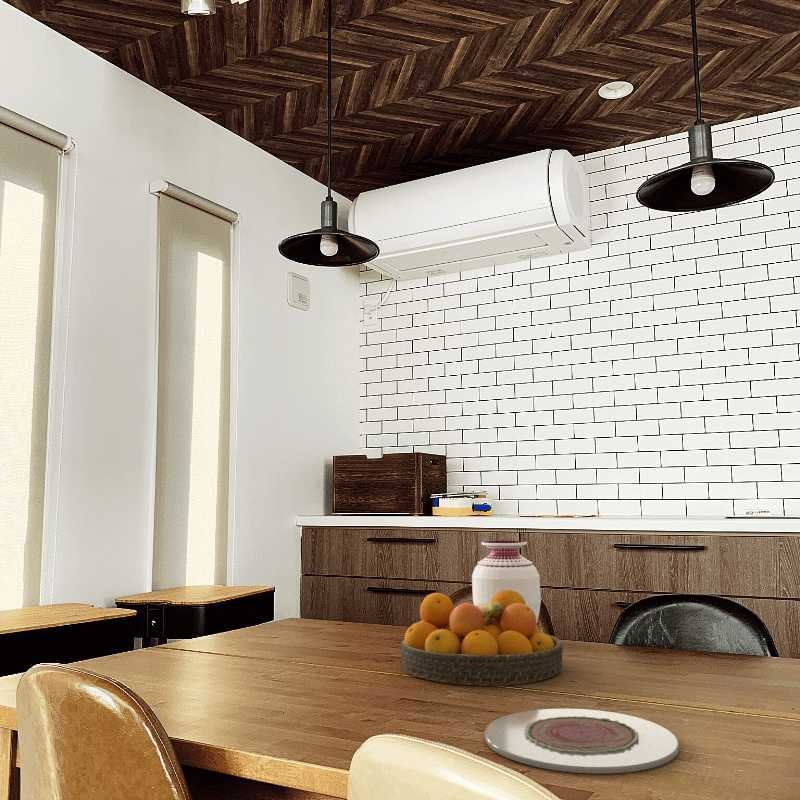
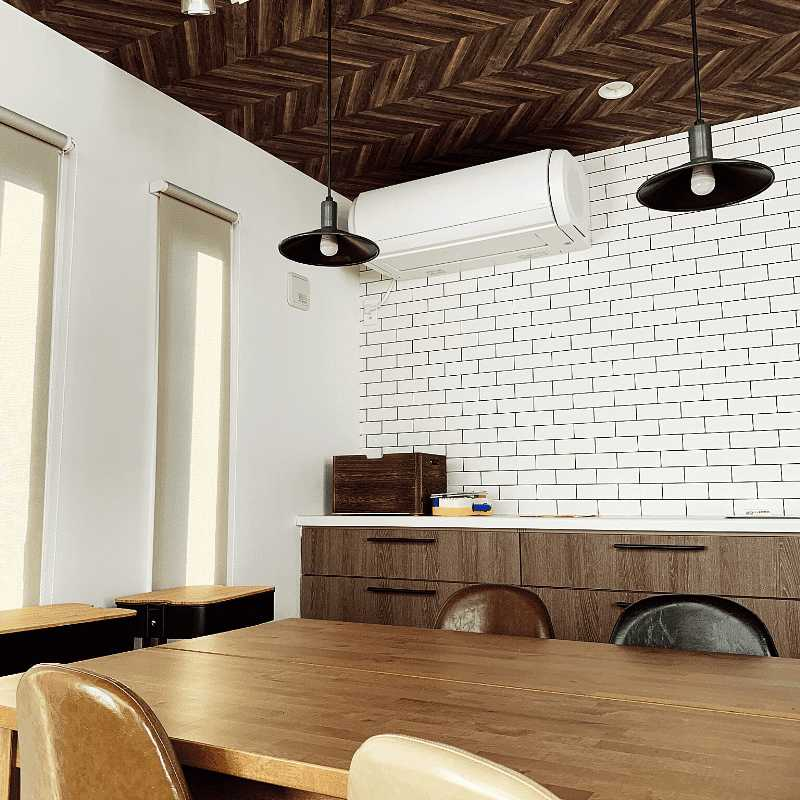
- vase (506, 589)
- plate (579, 735)
- fruit bowl (480, 629)
